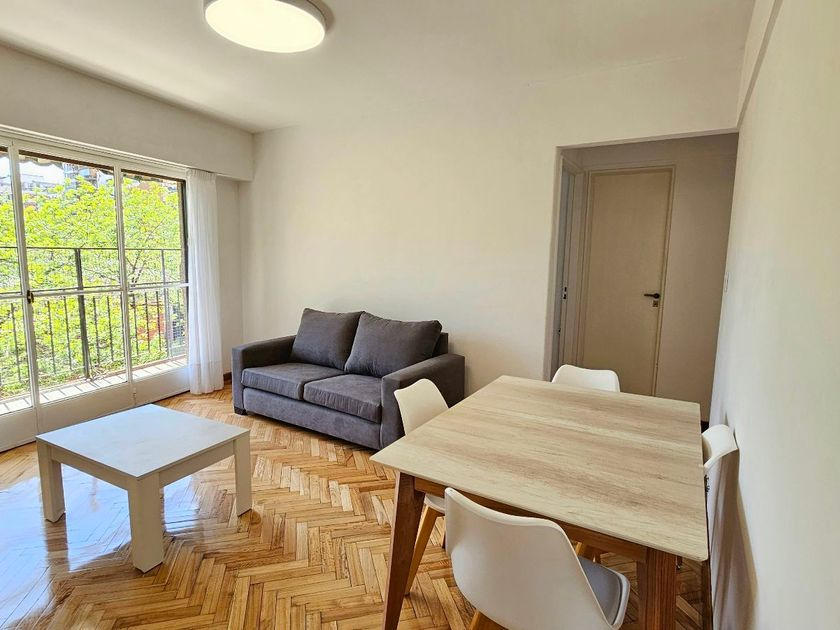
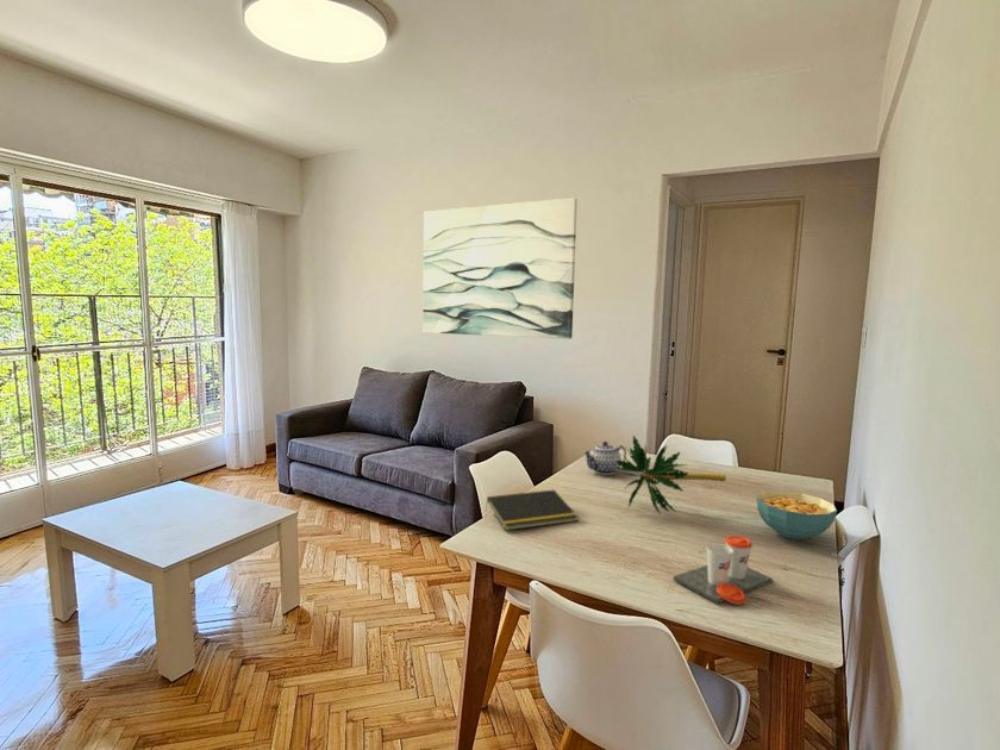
+ notepad (531, 508)
+ plant (667, 477)
+ cup (729, 563)
+ teapot (605, 456)
+ wall art (493, 270)
+ cereal bowl (793, 518)
